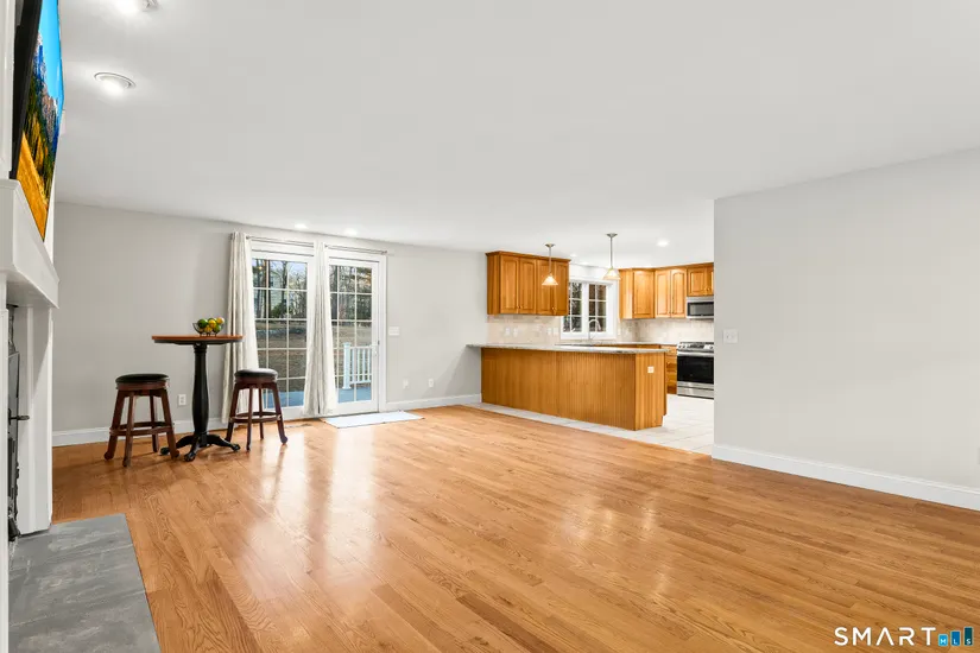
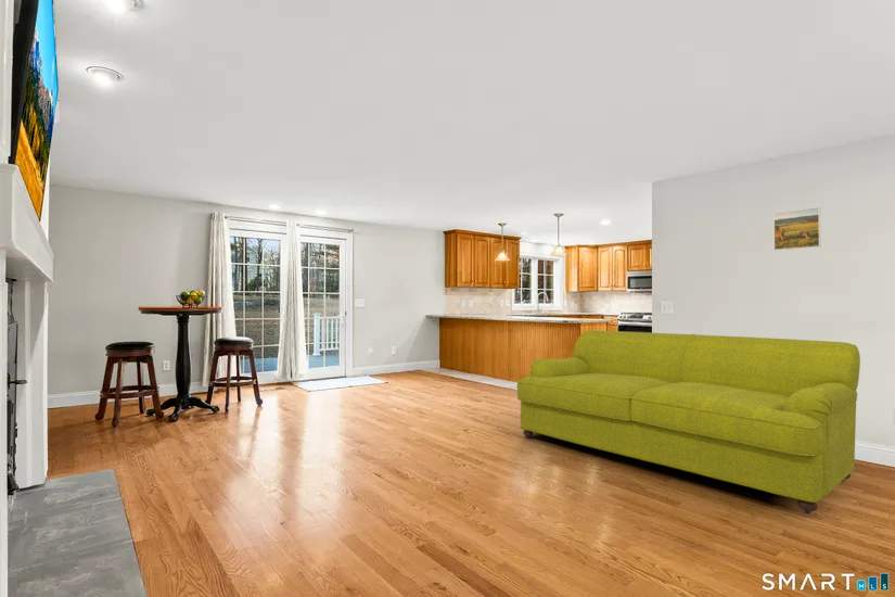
+ sofa (665, 396)
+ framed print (796, 229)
